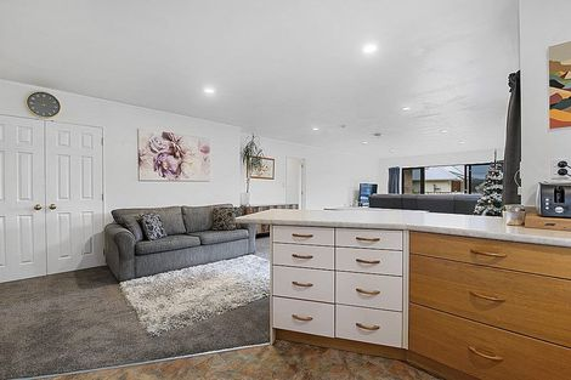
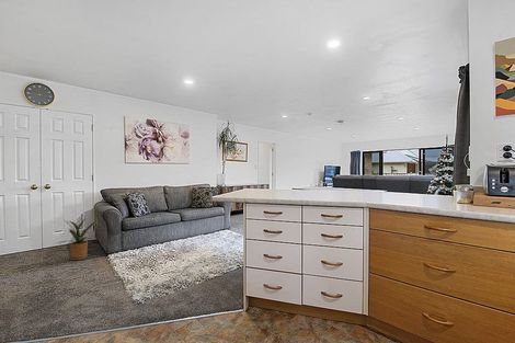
+ house plant (80, 238)
